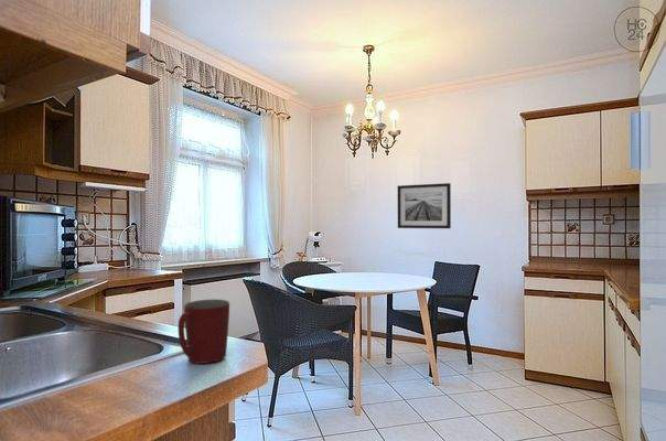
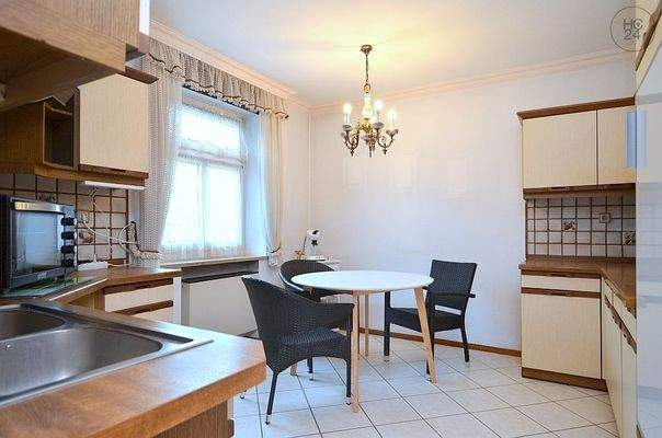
- mug (202, 332)
- wall art (422, 206)
